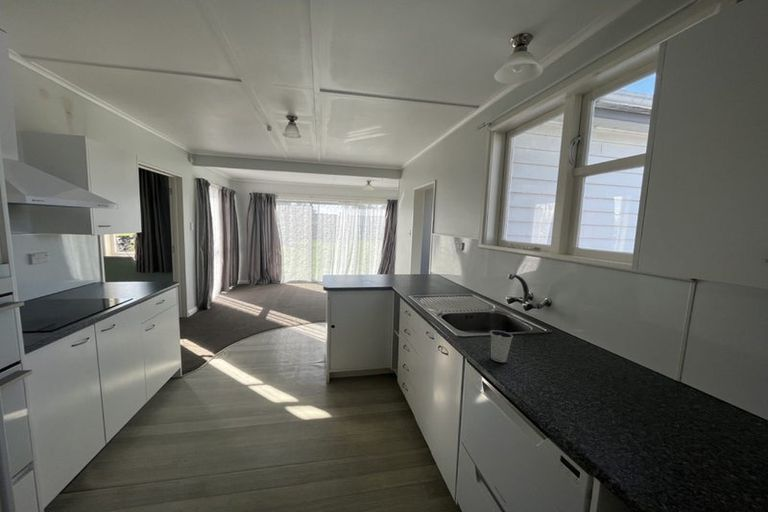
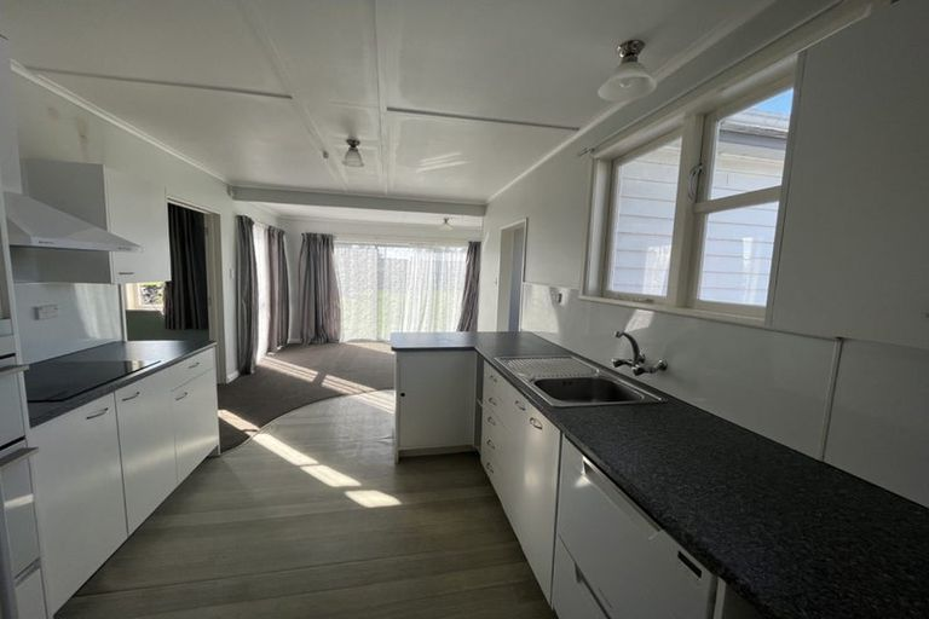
- dixie cup (500, 346)
